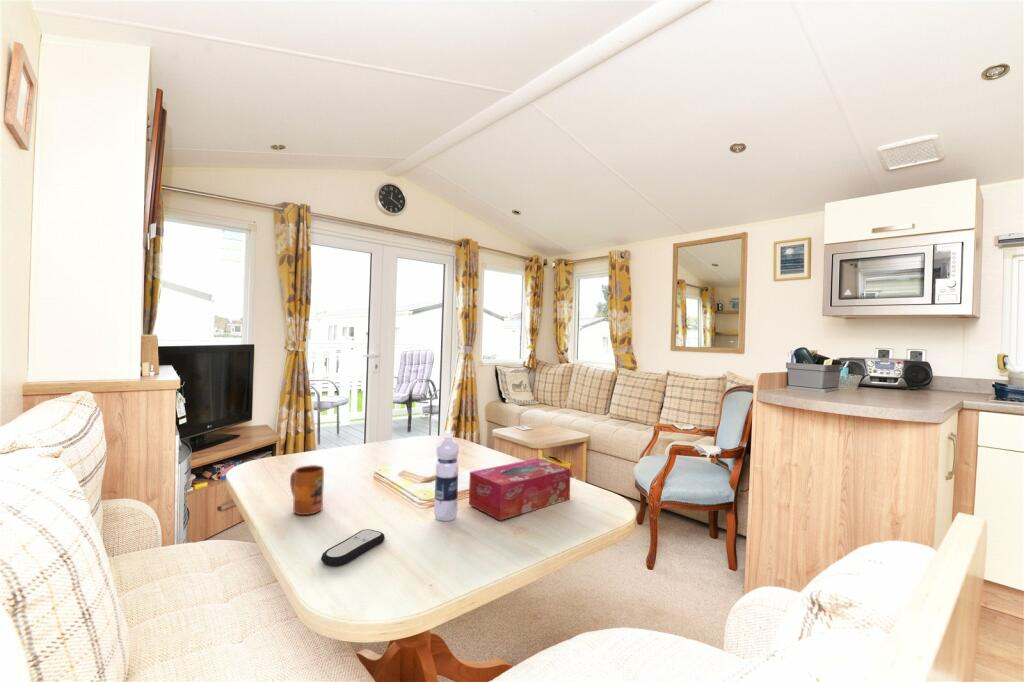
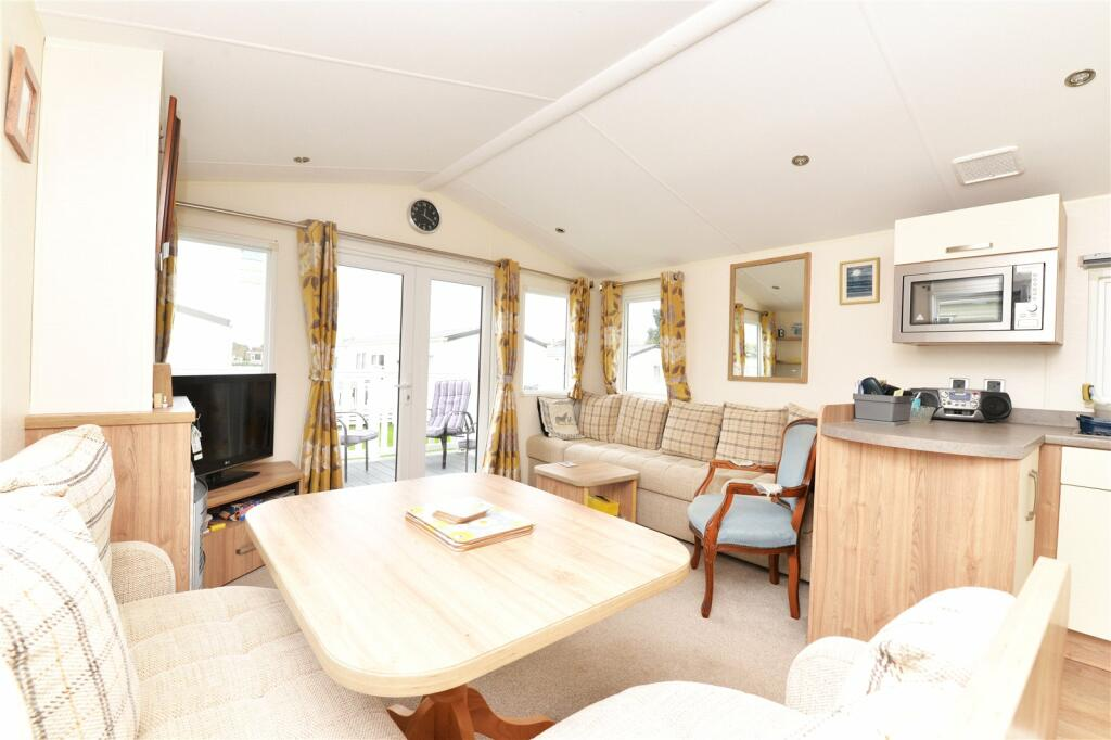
- water bottle (446, 475)
- remote control (353, 546)
- tissue box (521, 486)
- mug (304, 488)
